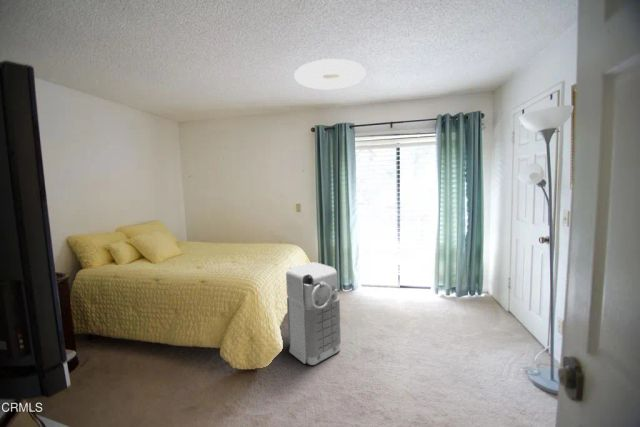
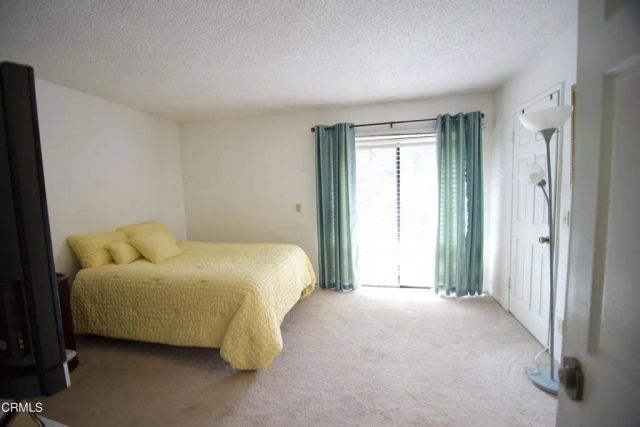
- grenade (313, 309)
- ceiling light (329, 72)
